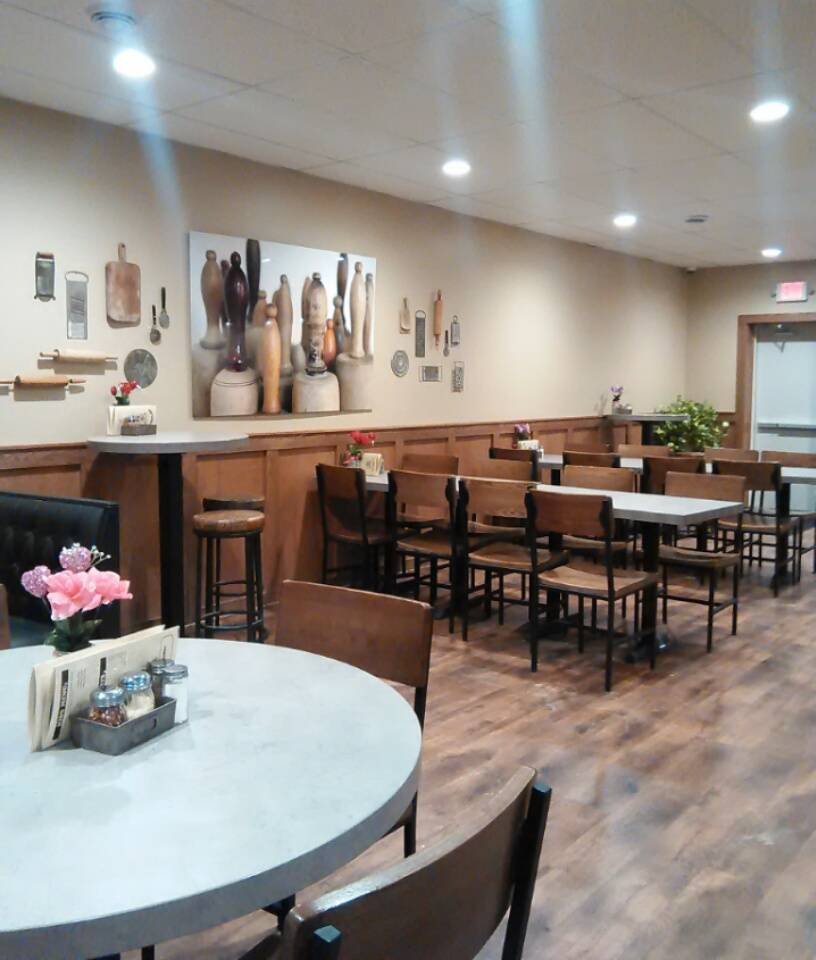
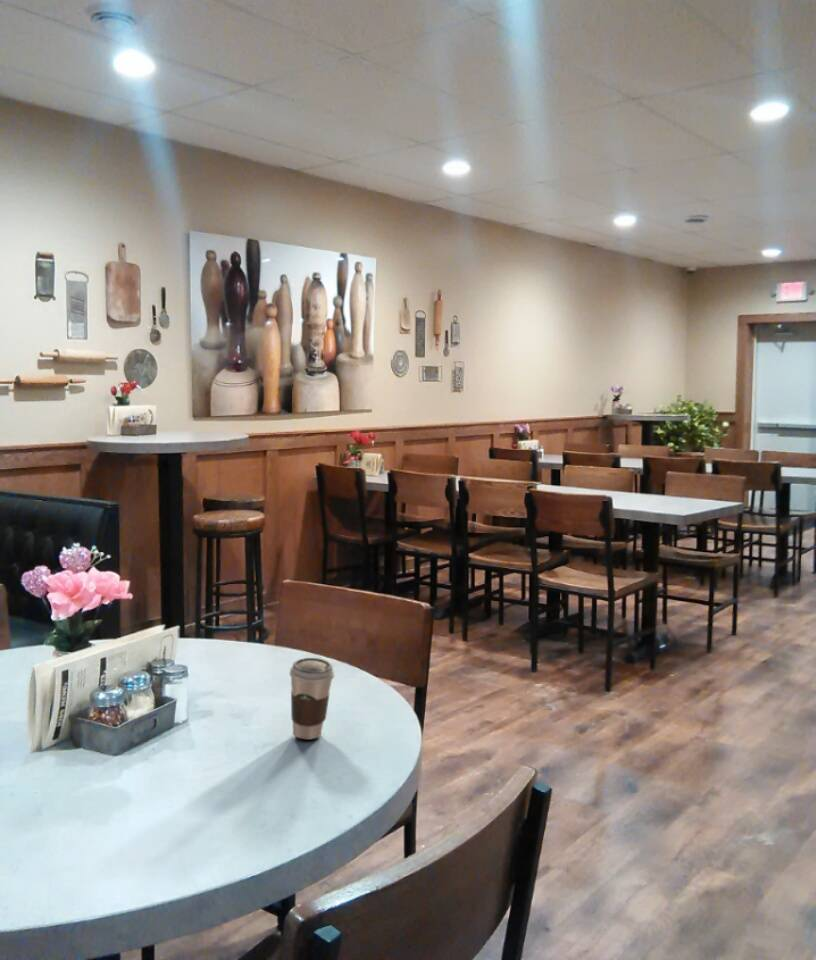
+ coffee cup (312, 700)
